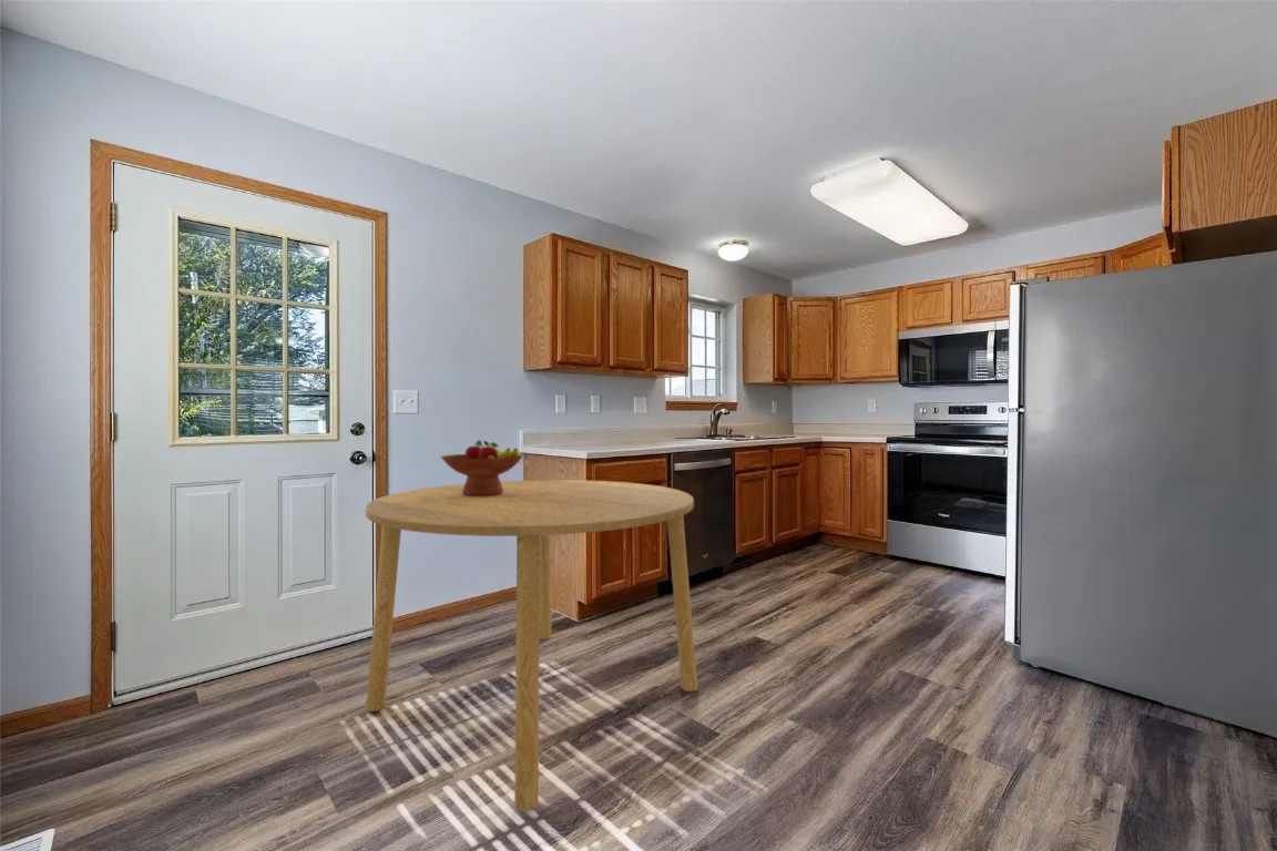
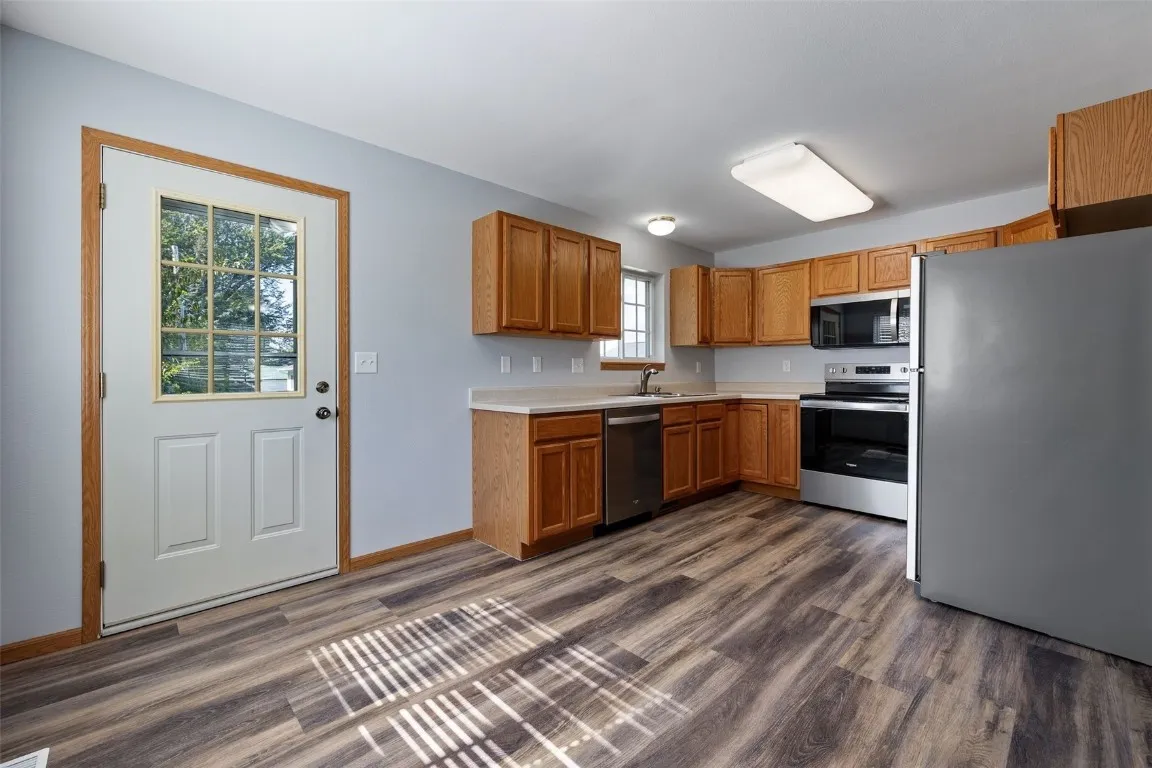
- dining table (538, 597)
- fruit bowl (482, 466)
